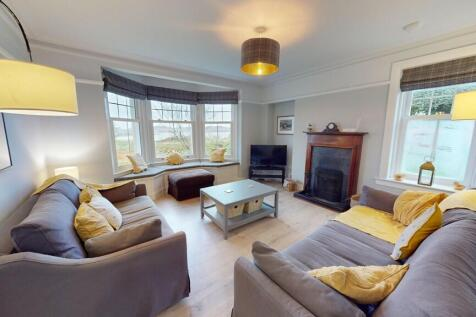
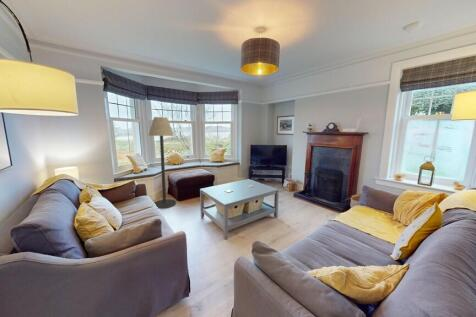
+ floor lamp (162, 162)
